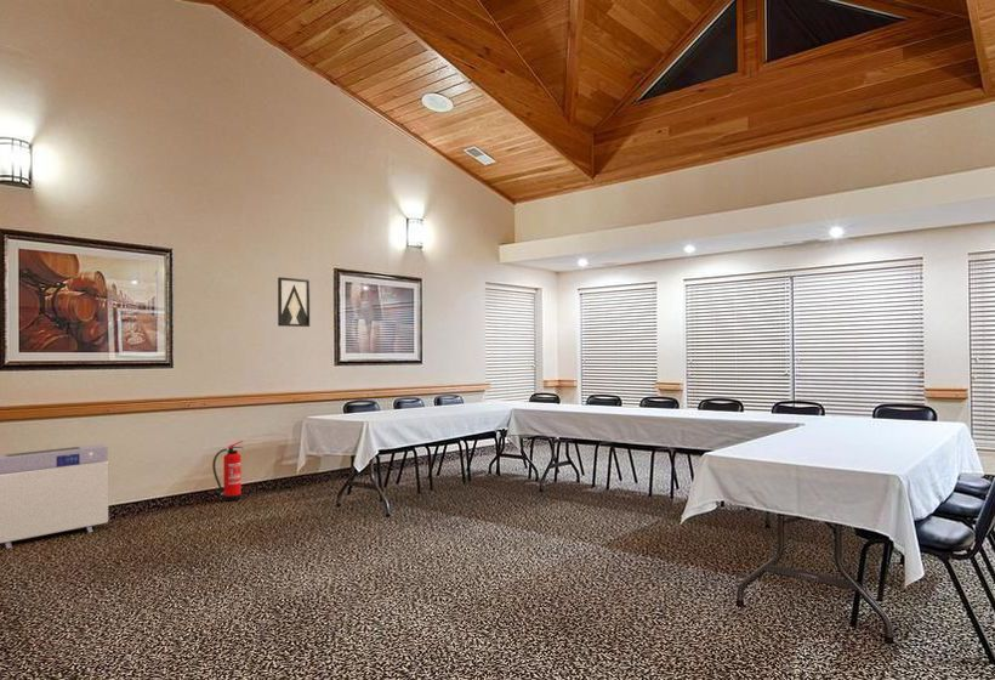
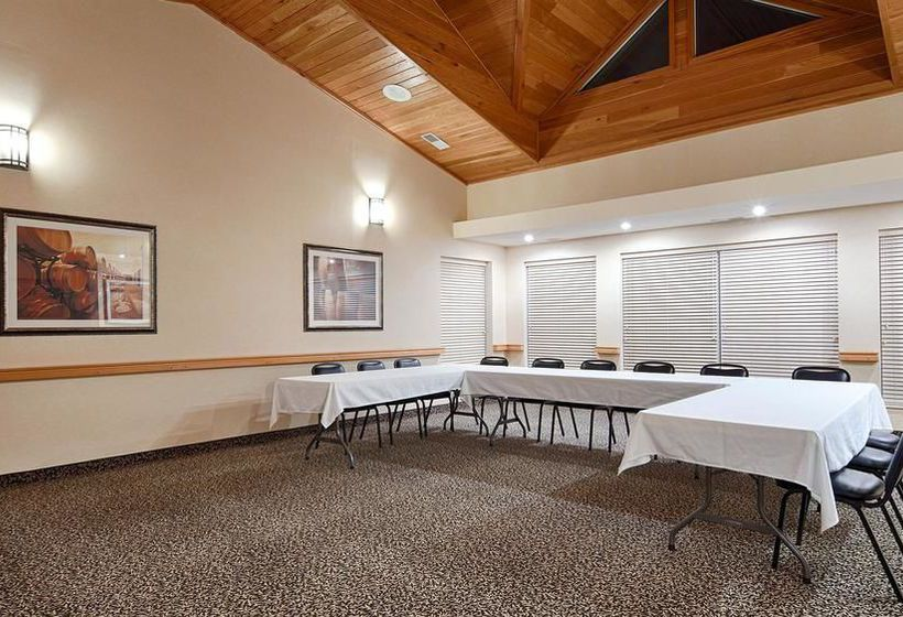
- air purifier (47, 493)
- wall art (294, 302)
- fire extinguisher (228, 471)
